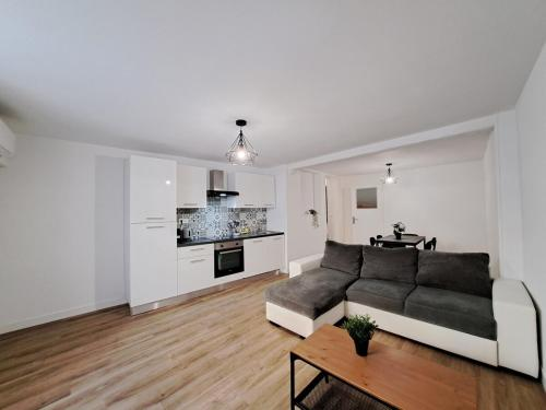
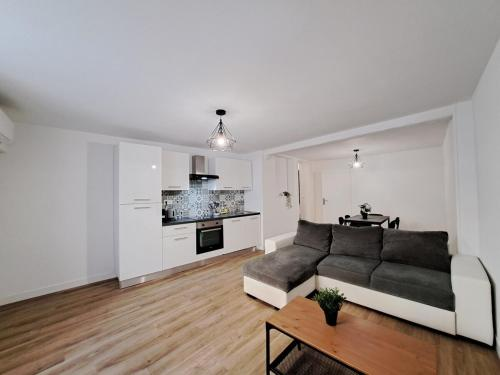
- wall art (366, 198)
